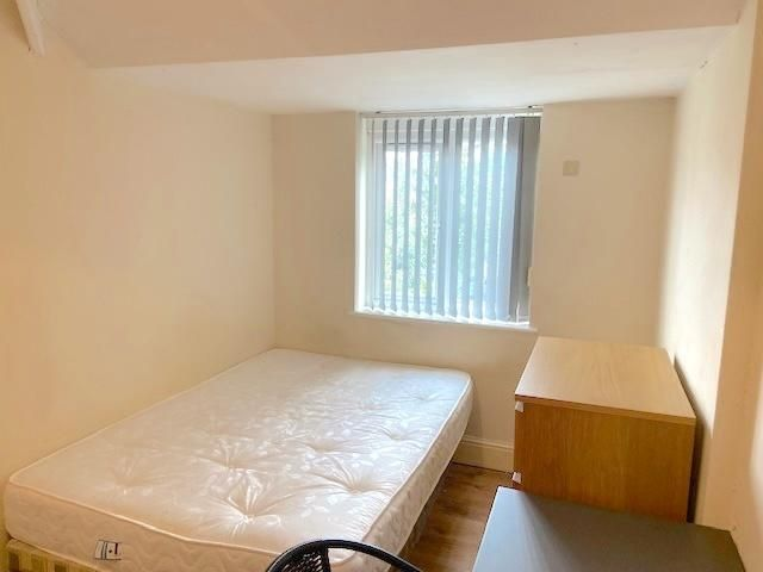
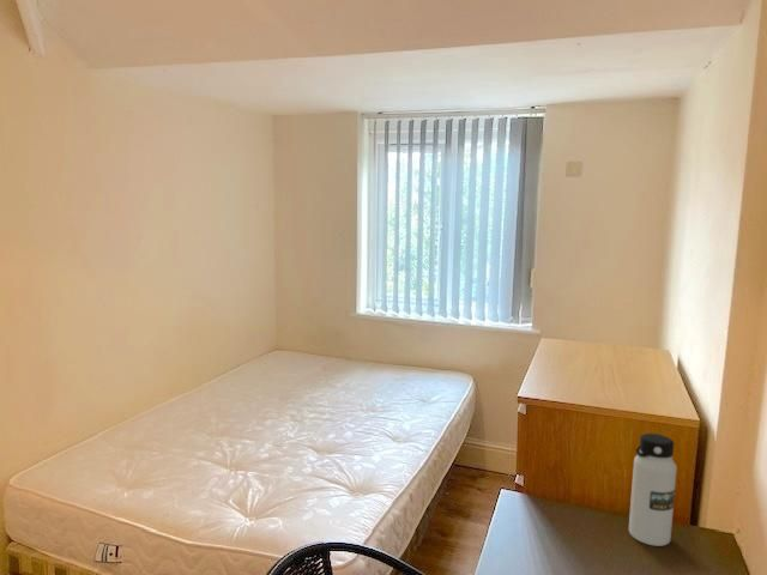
+ water bottle (652, 486)
